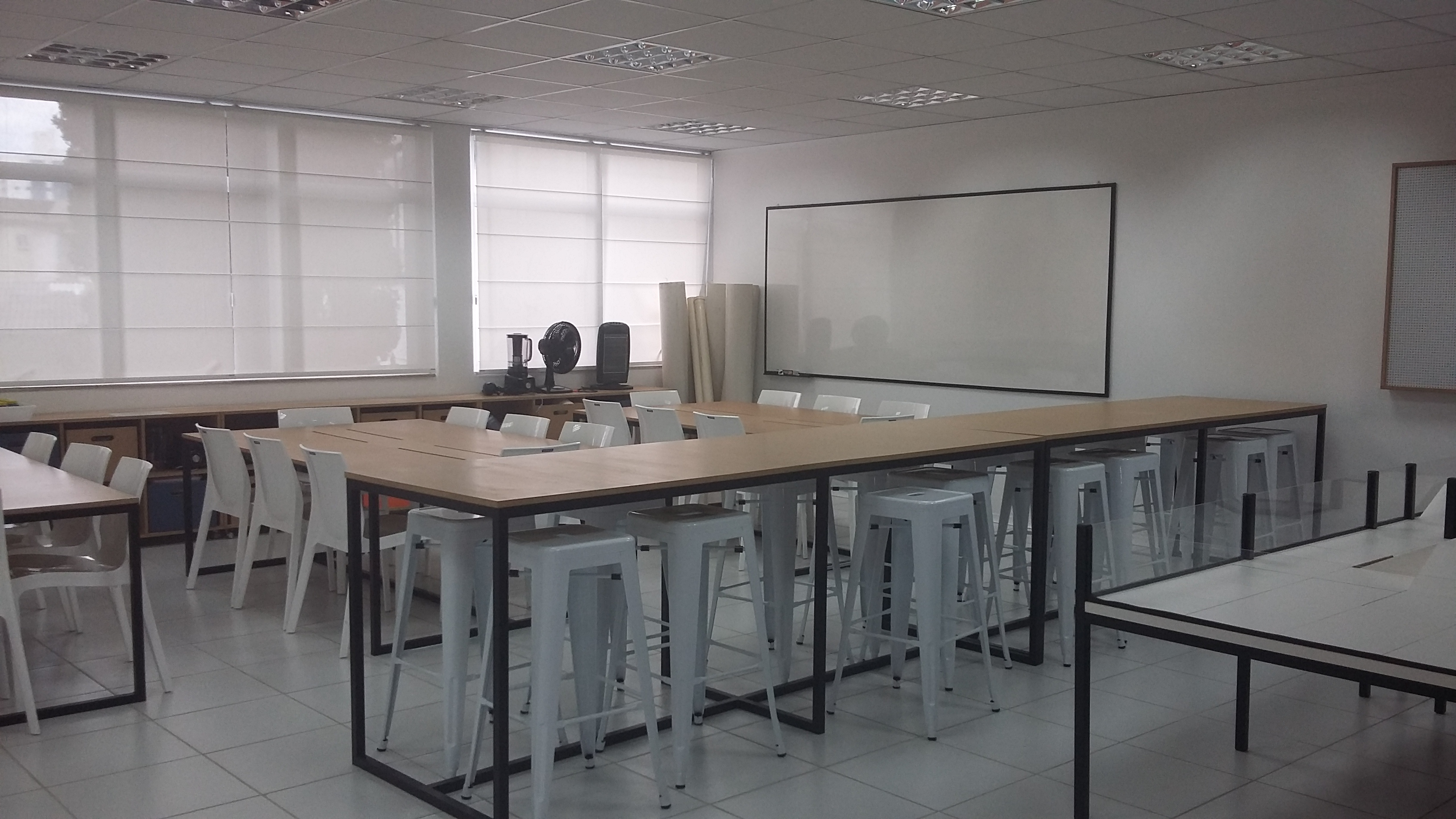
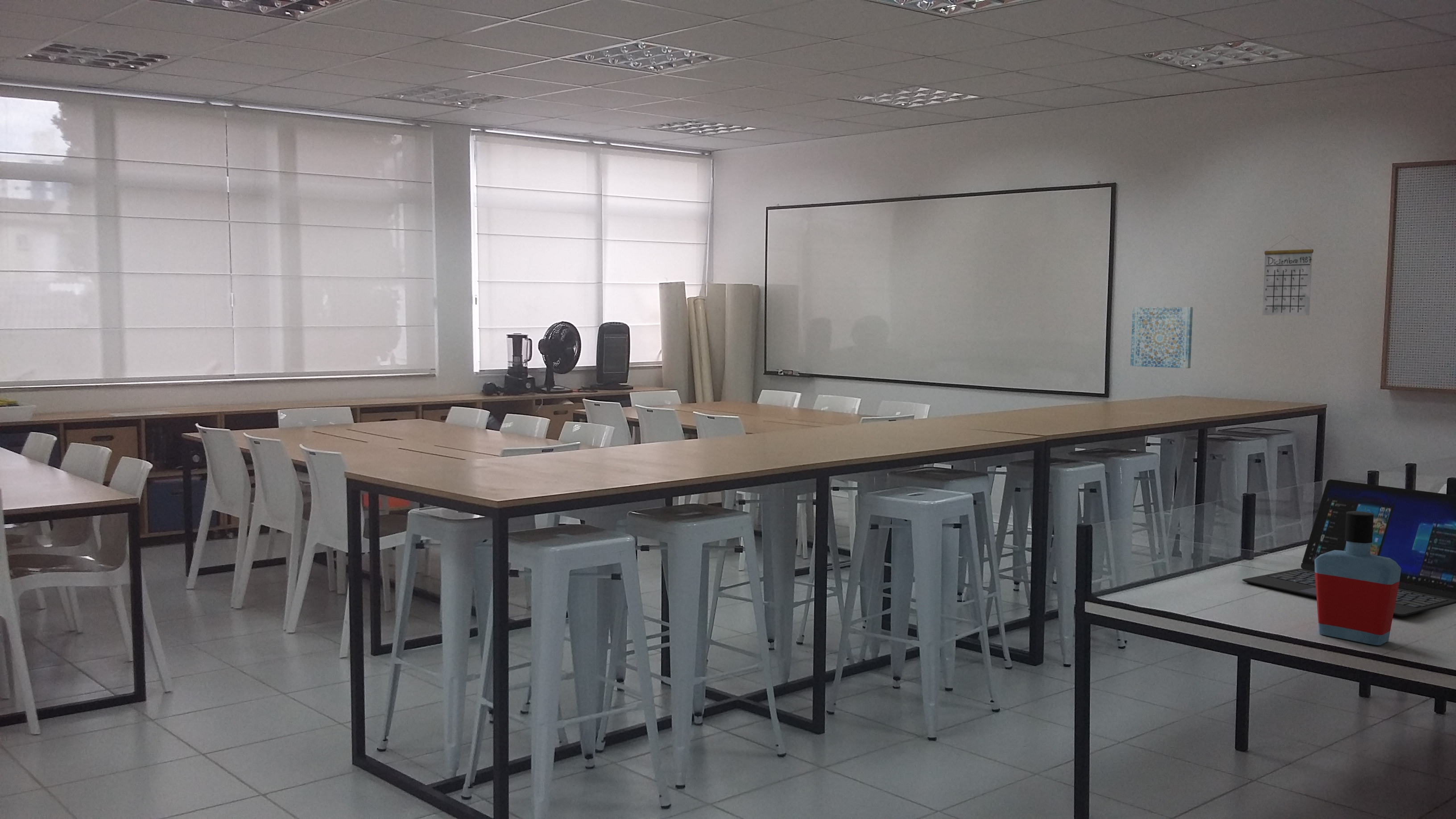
+ wall art (1161, 337)
+ bottle (1357, 575)
+ calendar (1287, 275)
+ laptop (1370, 544)
